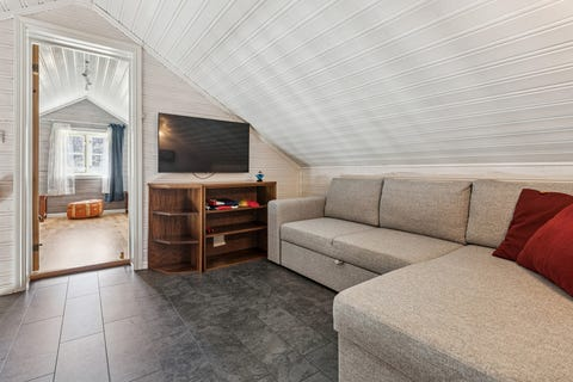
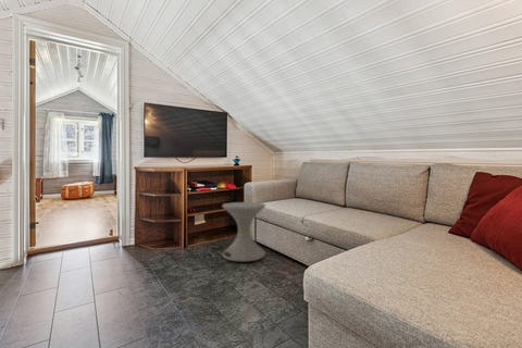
+ side table (244, 228)
